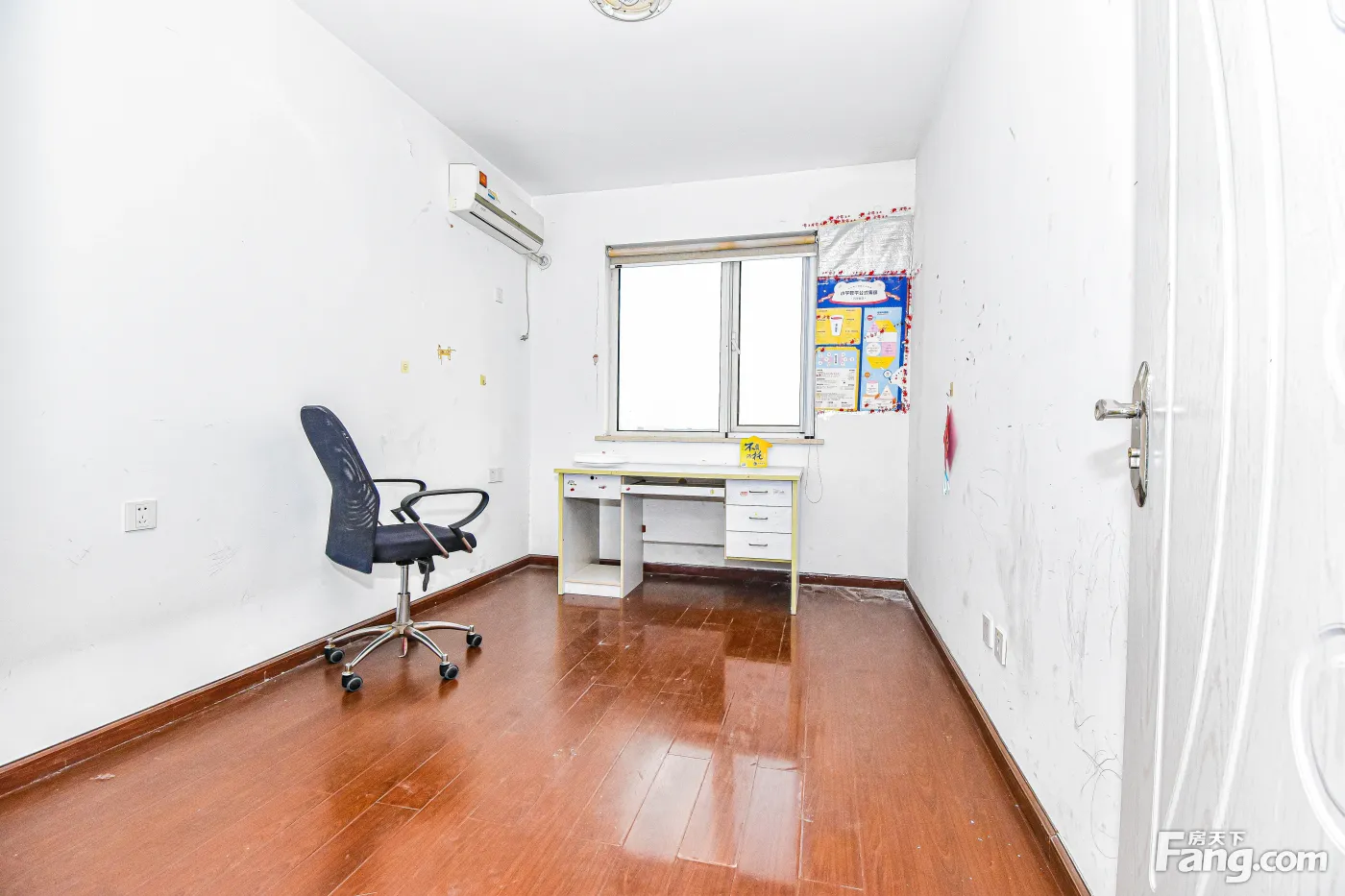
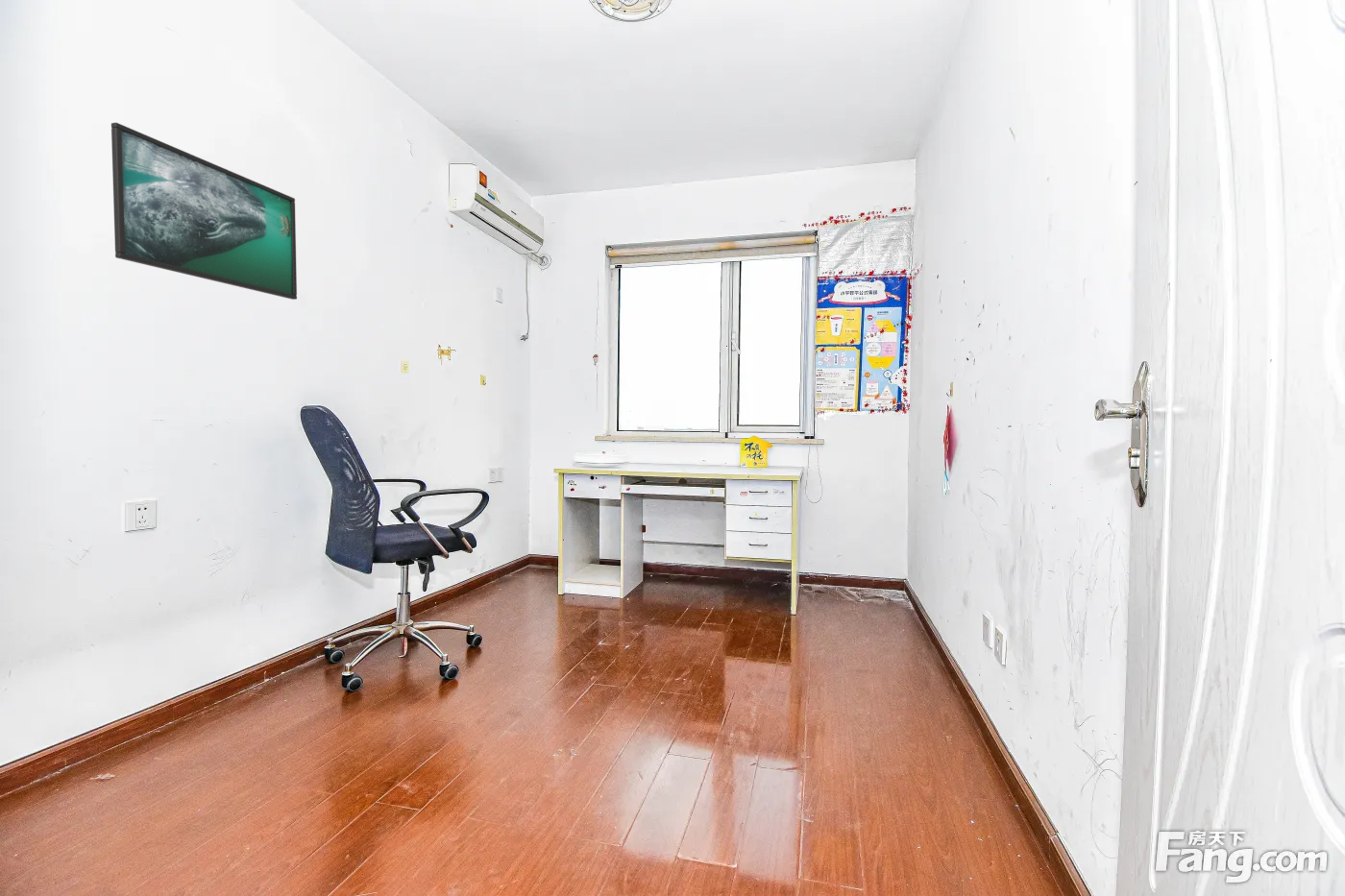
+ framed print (217, 224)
